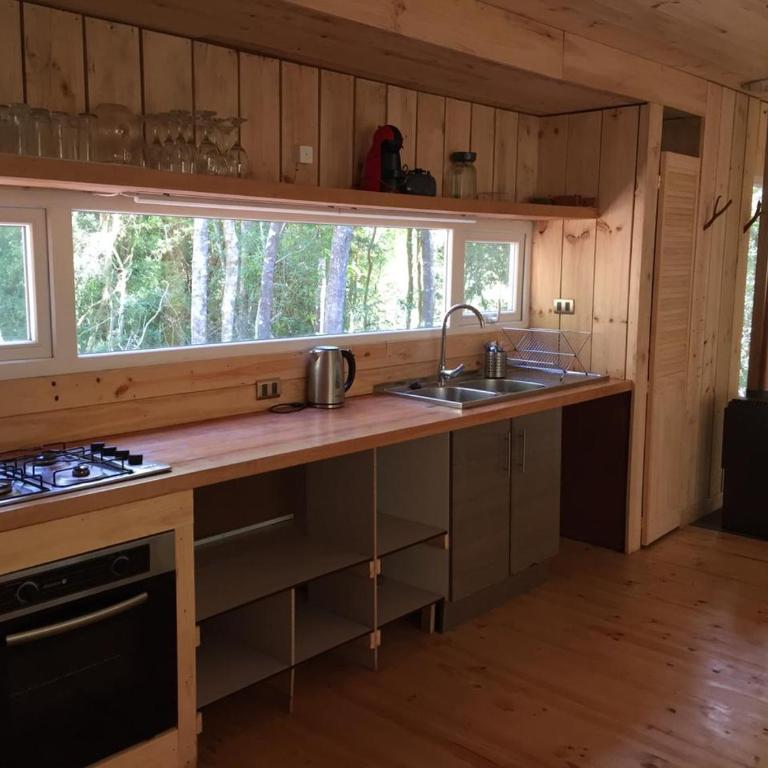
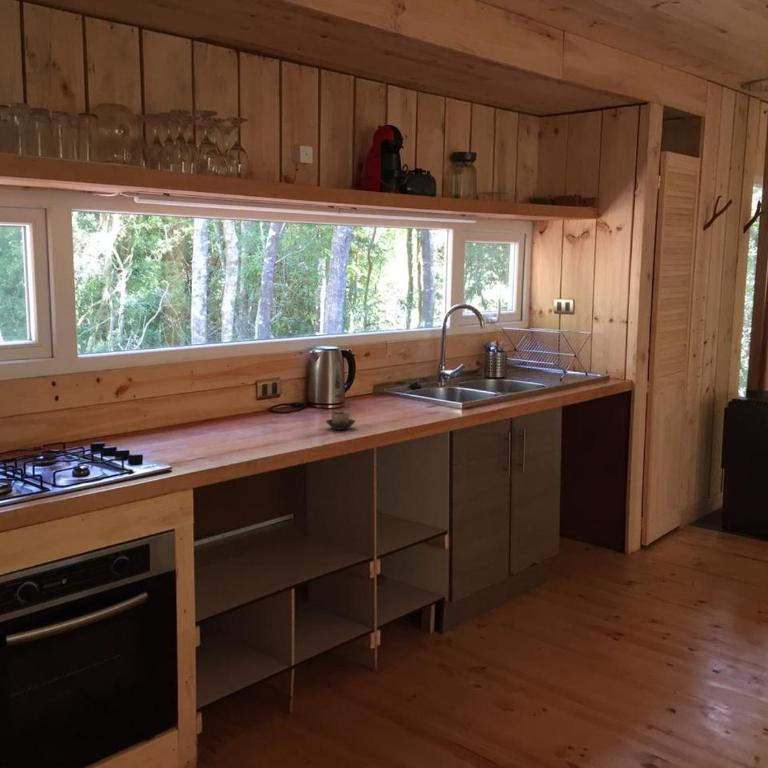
+ cup (340, 420)
